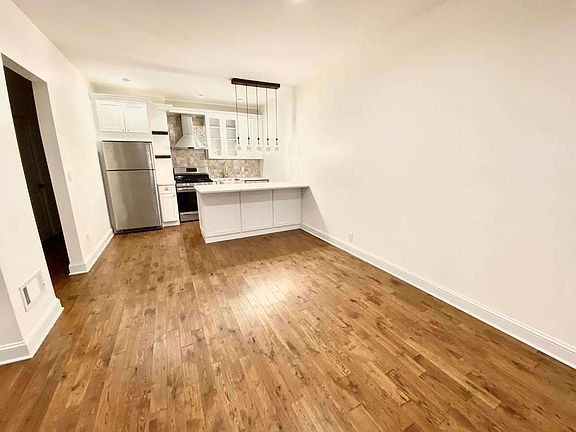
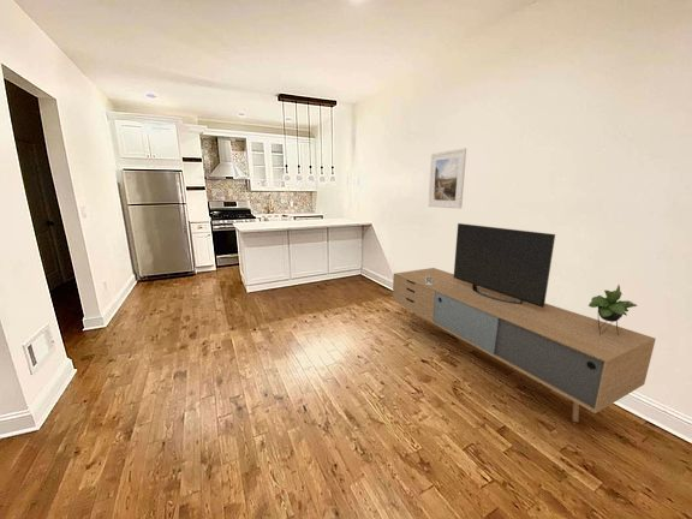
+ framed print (446, 179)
+ media console (488, 294)
